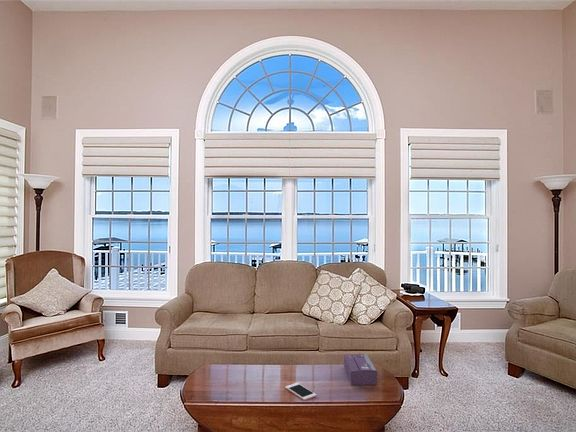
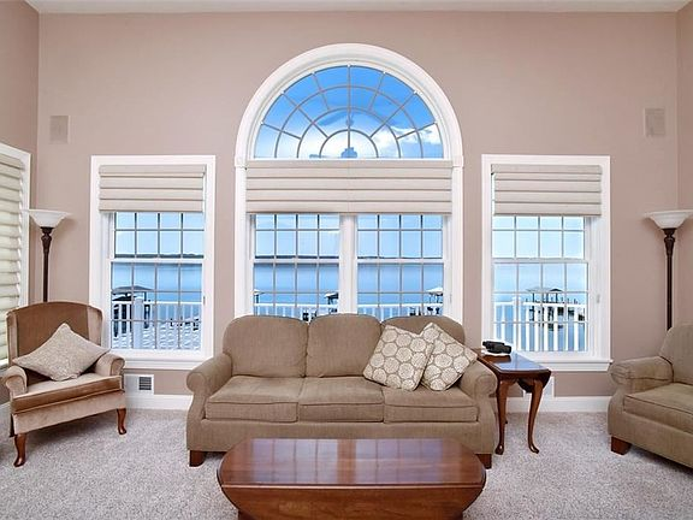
- cell phone (300, 391)
- tissue box (359, 368)
